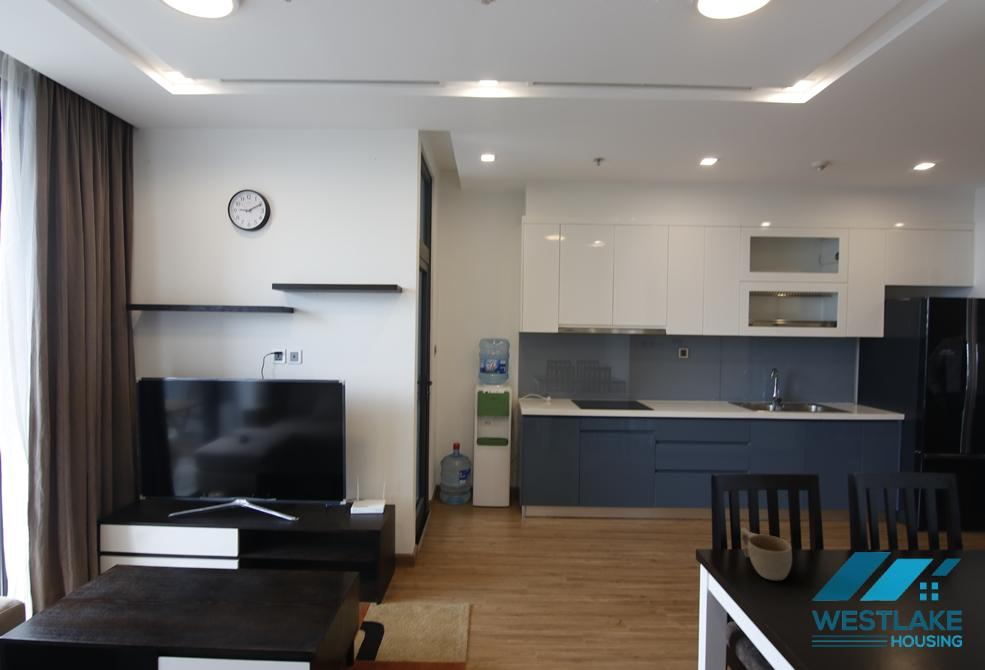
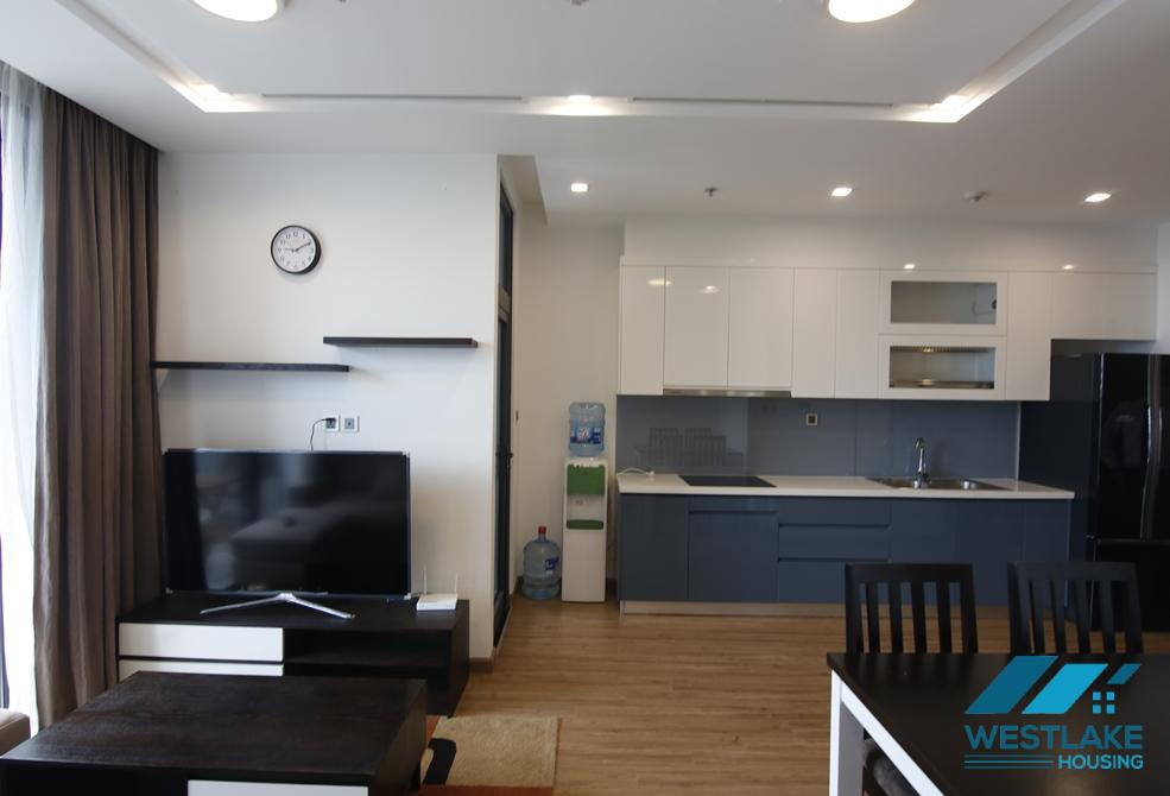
- cup (763, 554)
